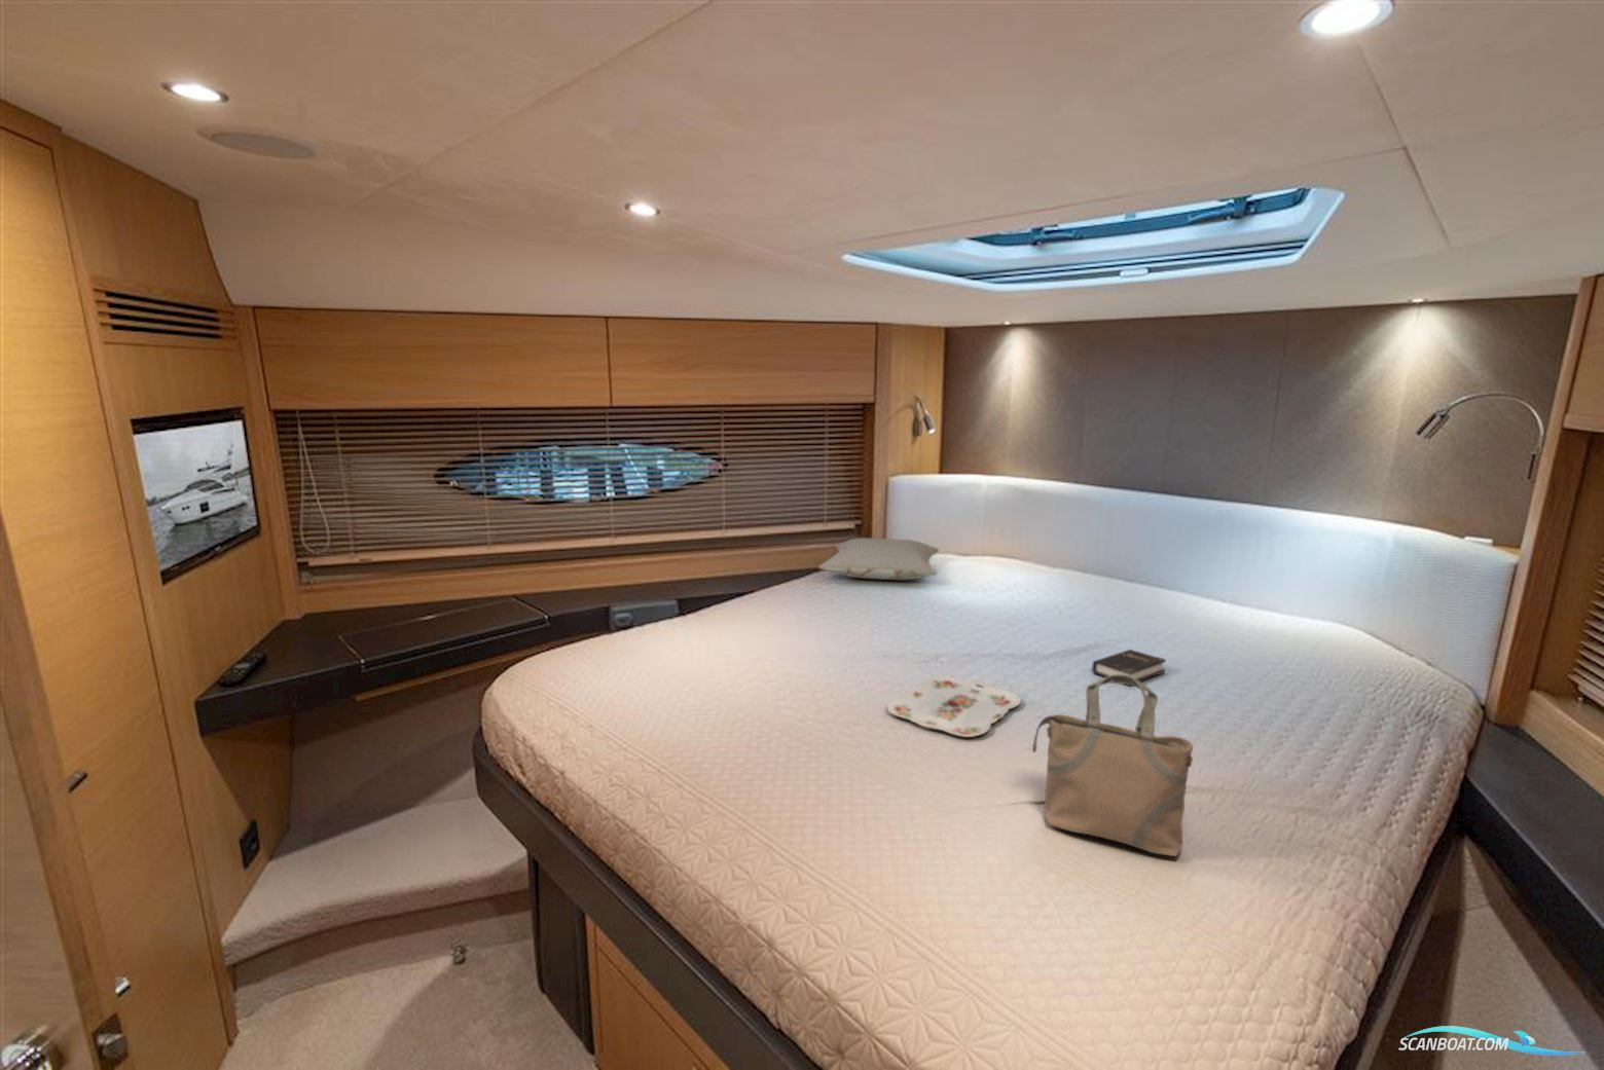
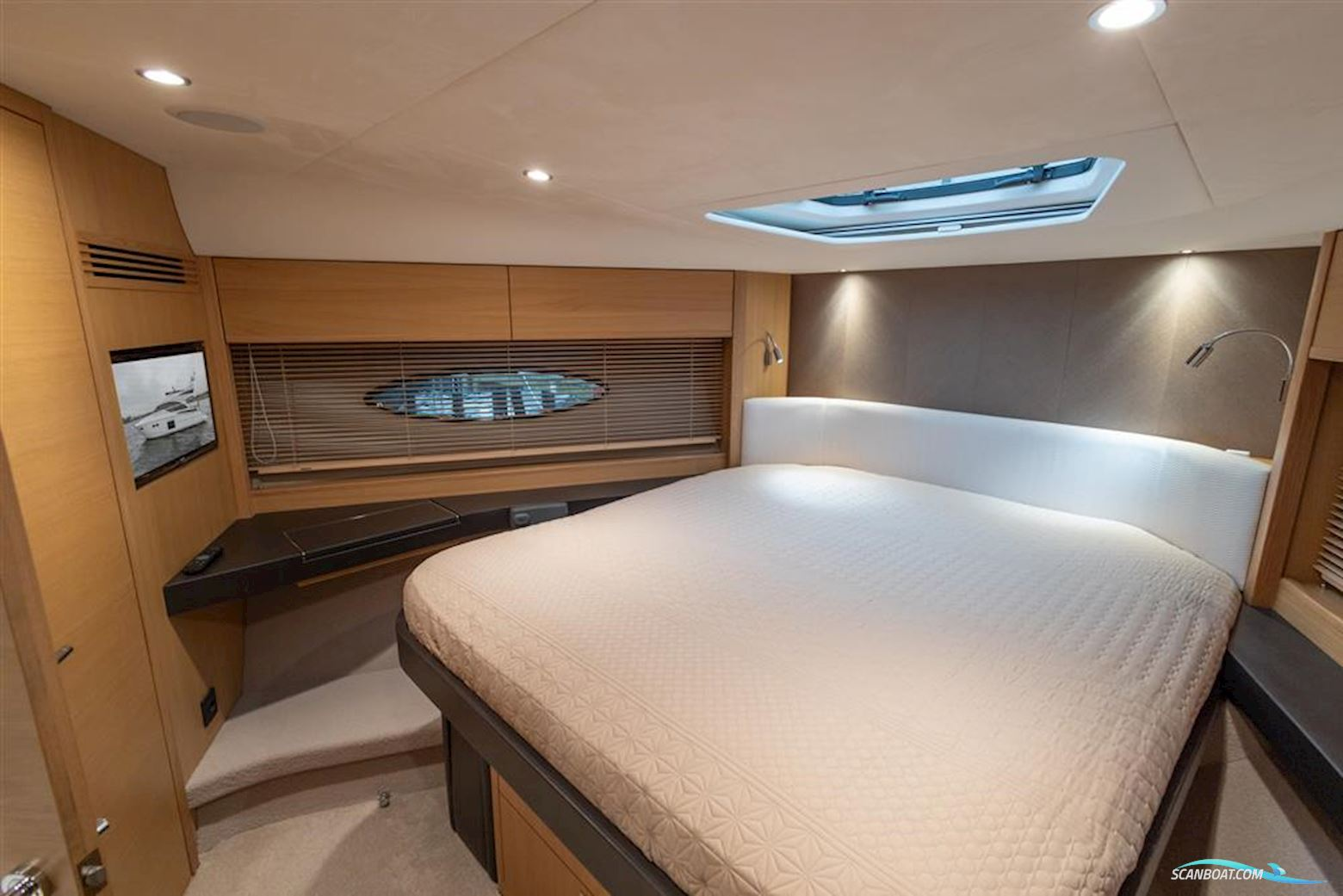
- serving tray (954, 705)
- hardback book (1127, 666)
- pillow (881, 558)
- tote bag (1108, 755)
